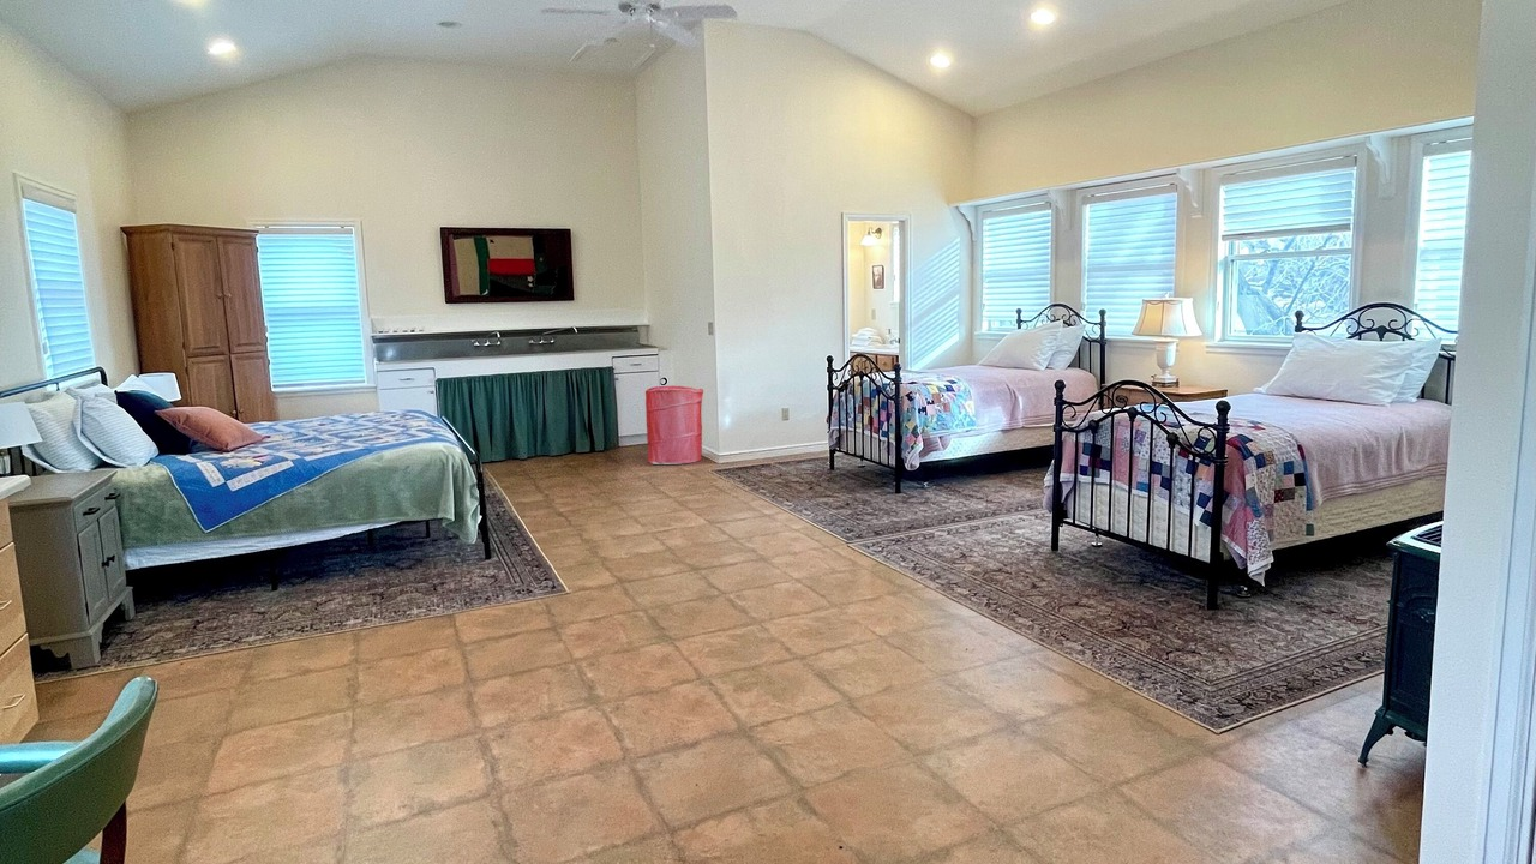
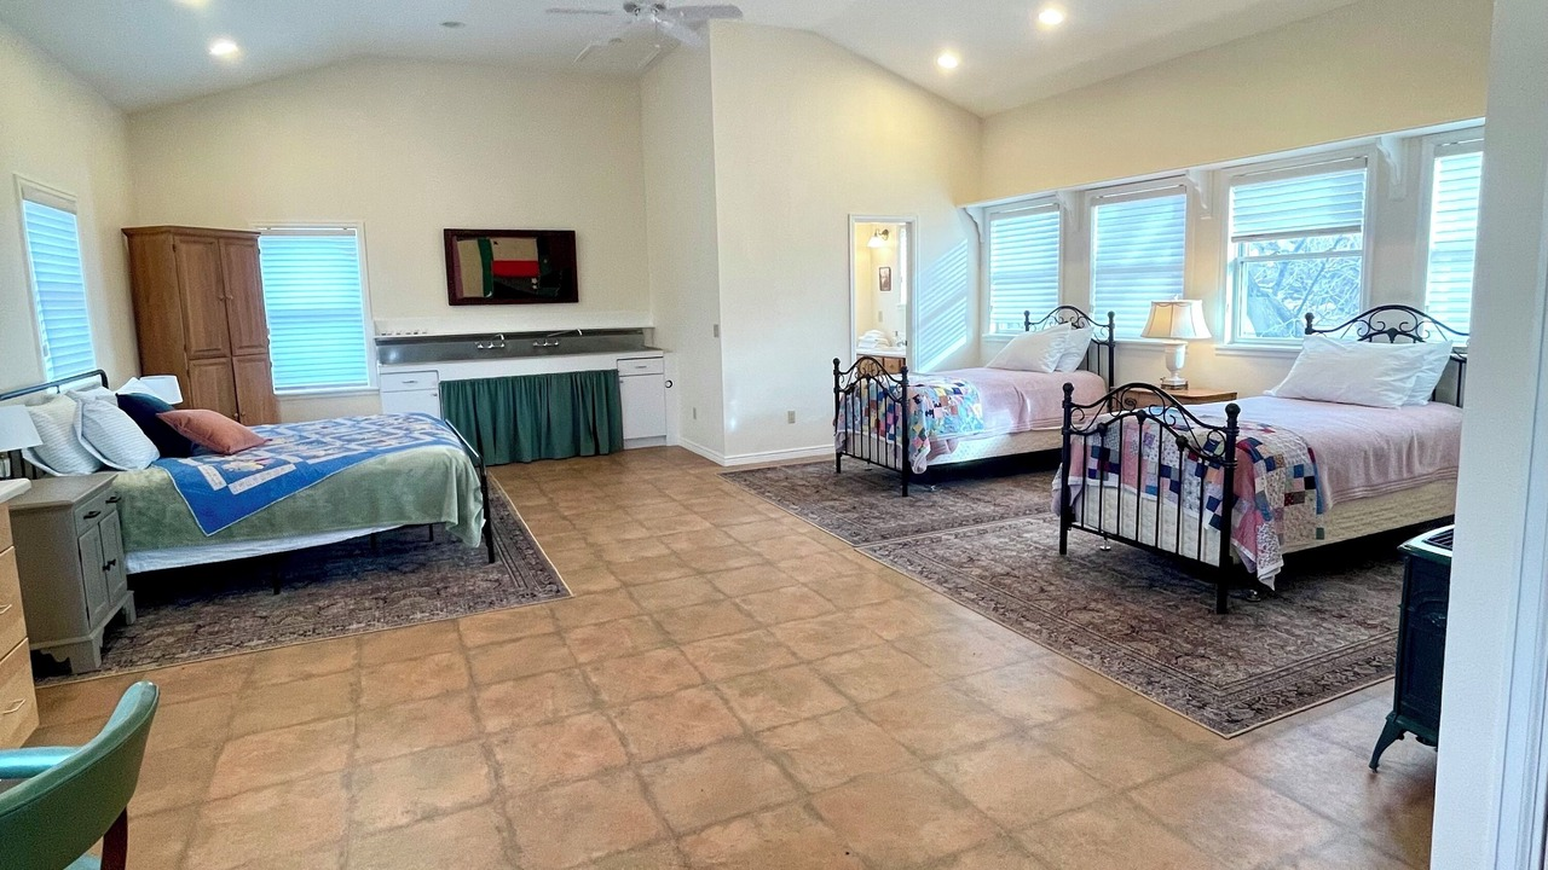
- laundry hamper (674, 422)
